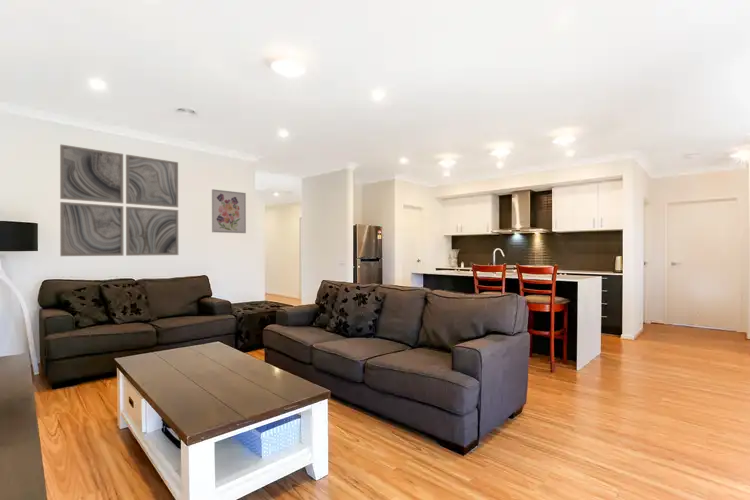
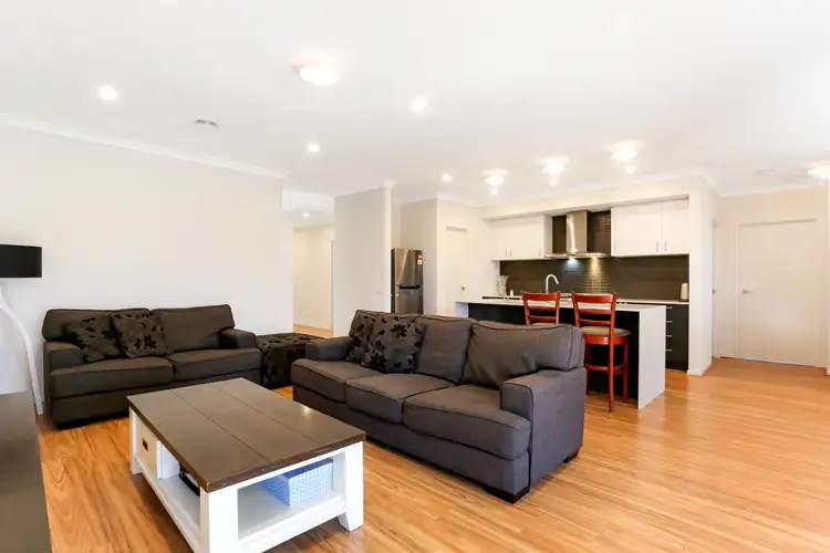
- wall art (229, 212)
- wall art (126, 203)
